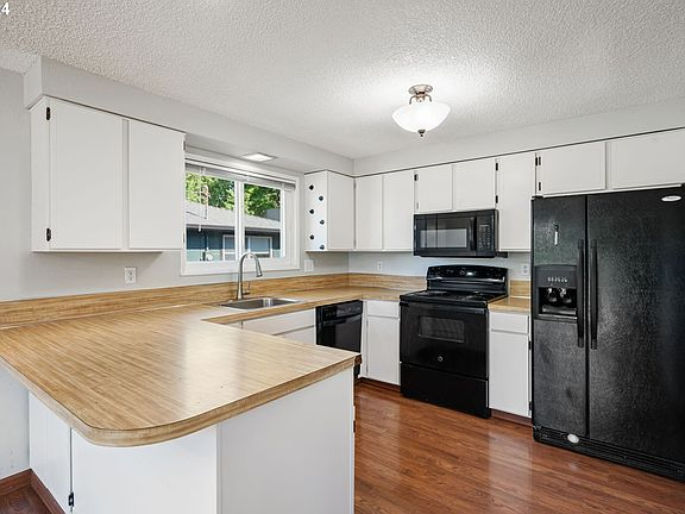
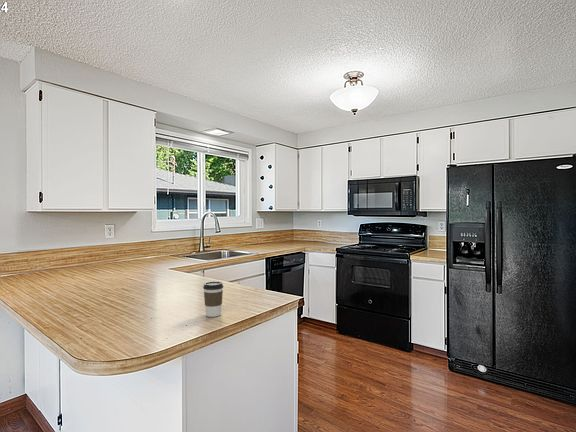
+ coffee cup (213, 298)
